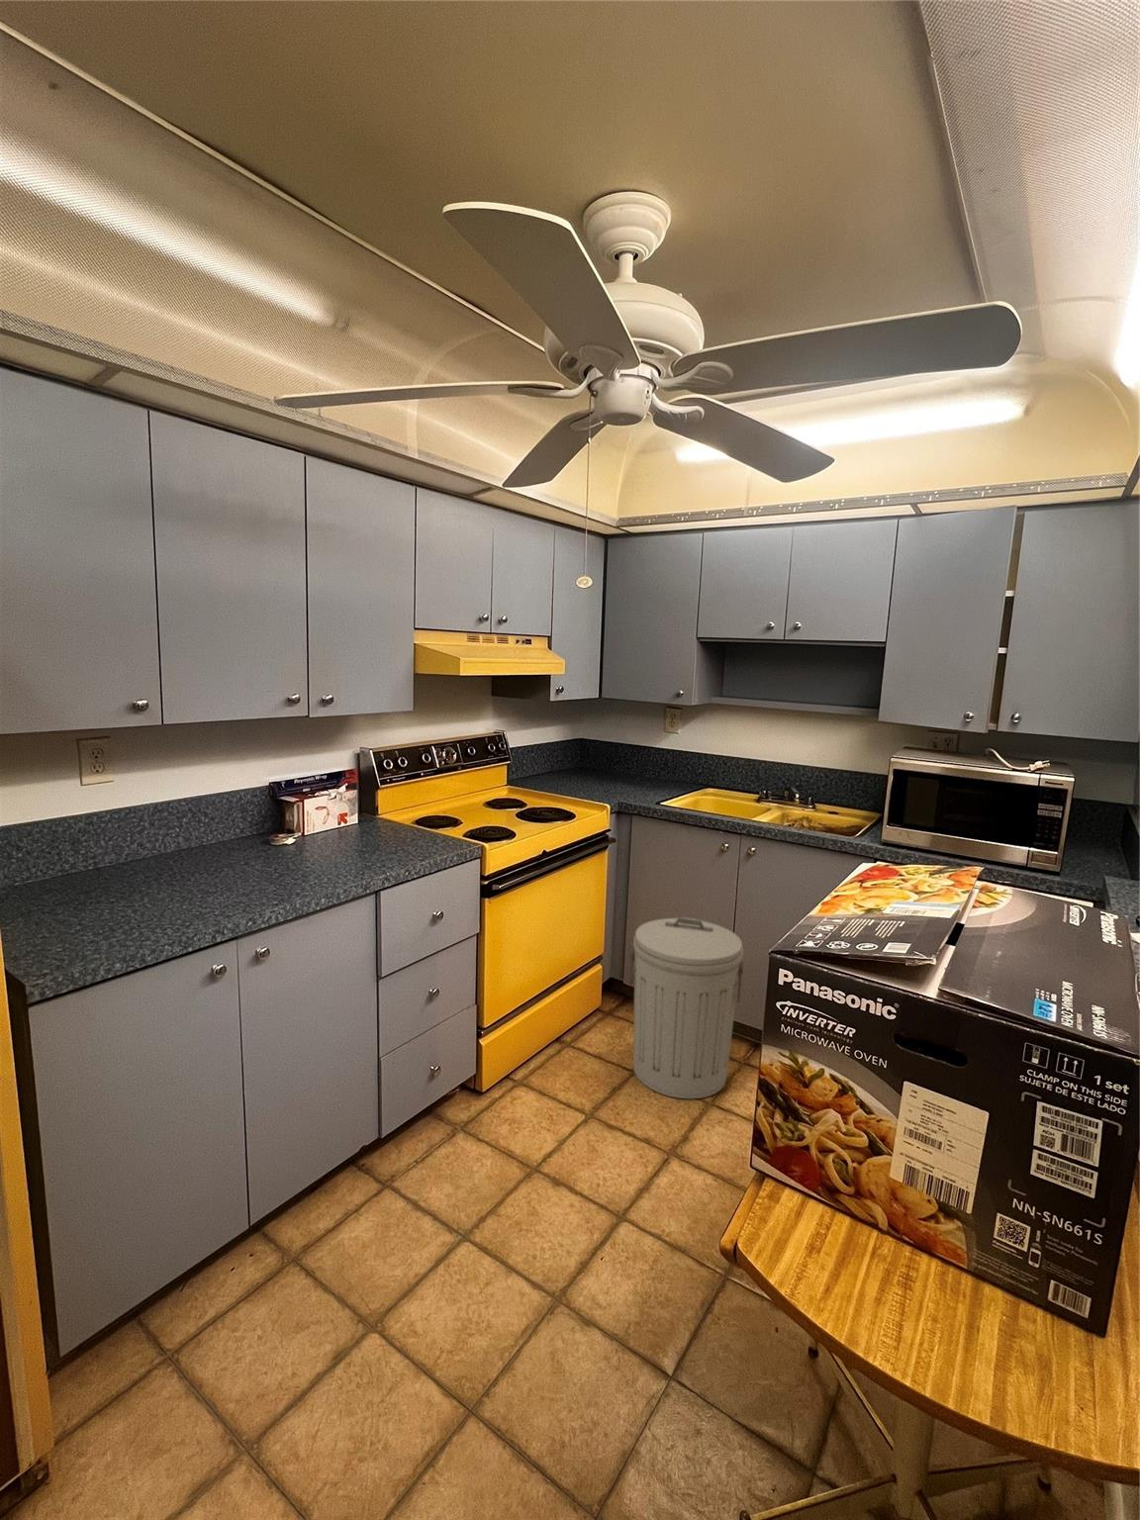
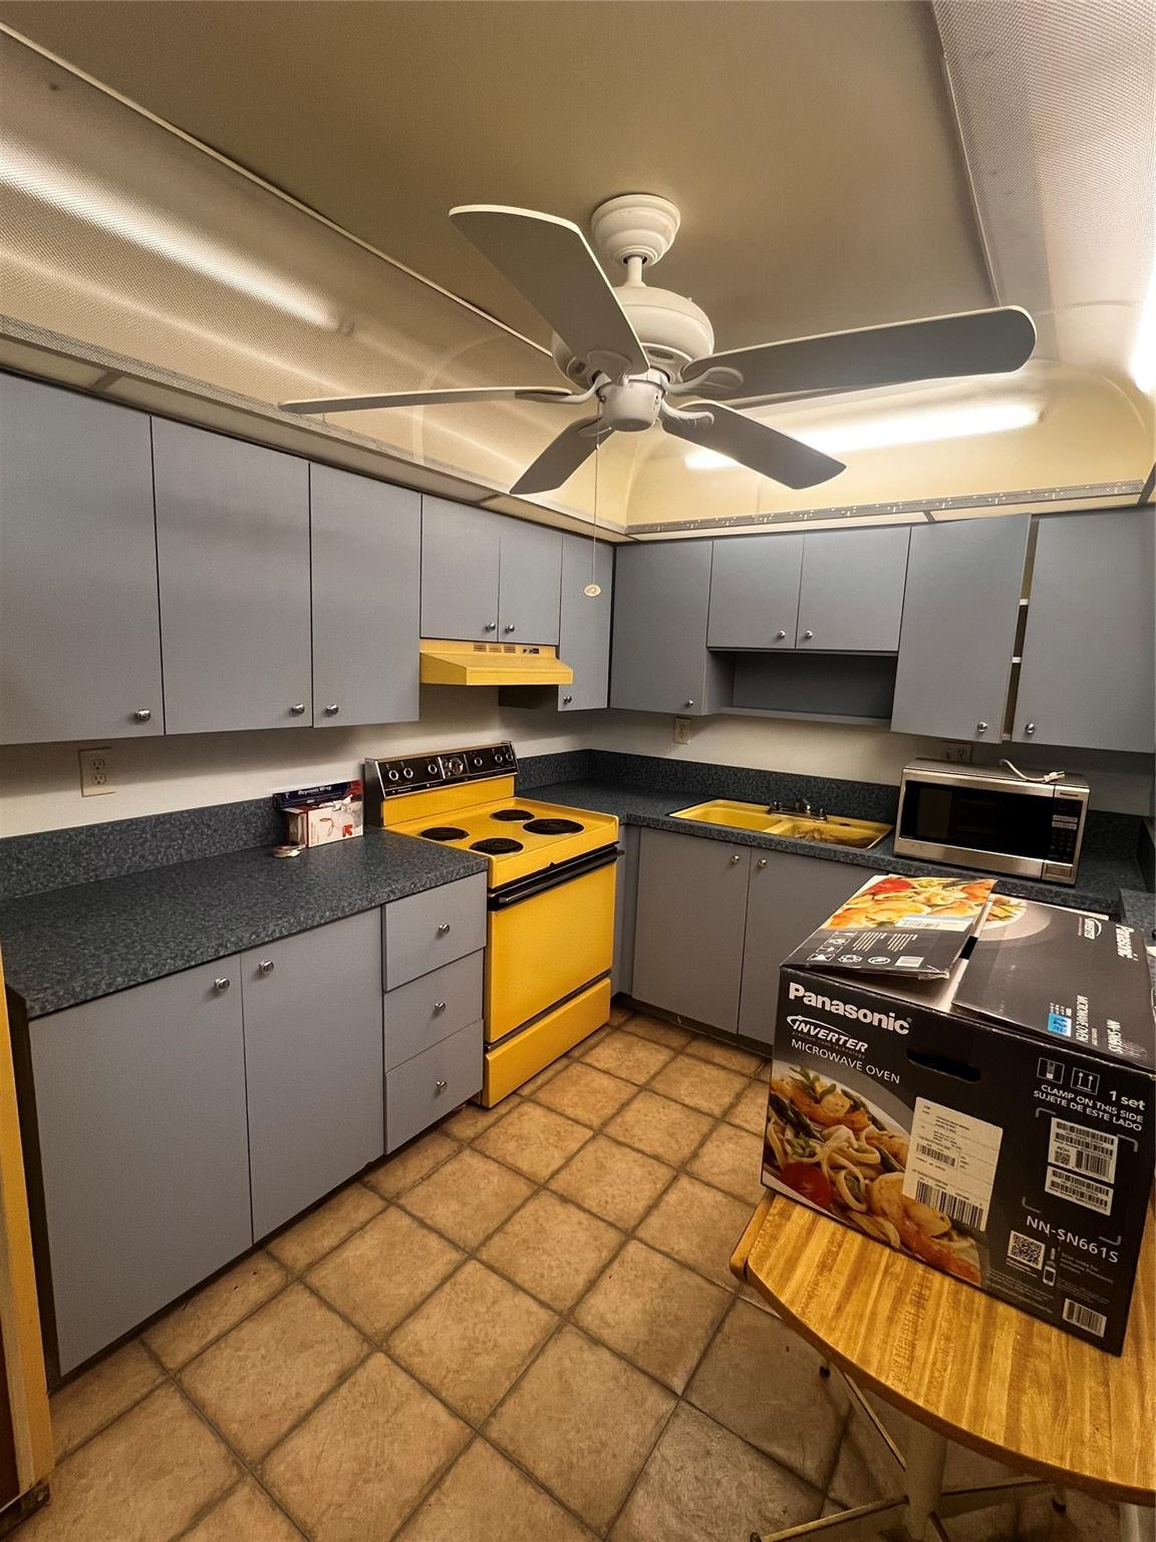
- trash can (684, 997)
